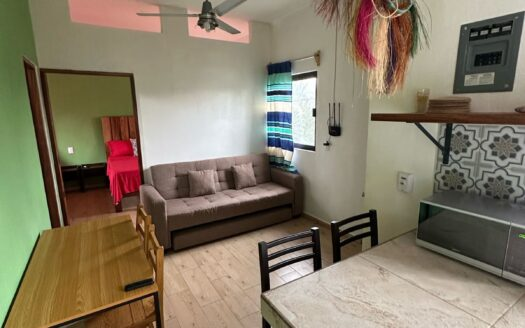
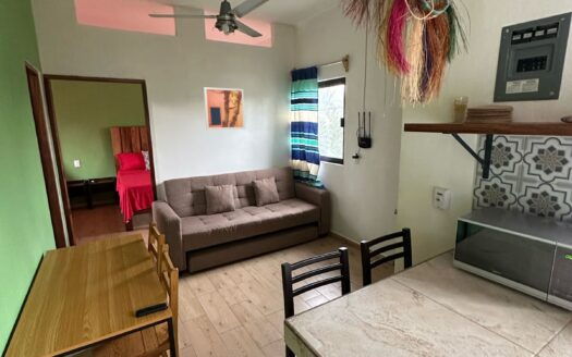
+ wall art (224, 109)
